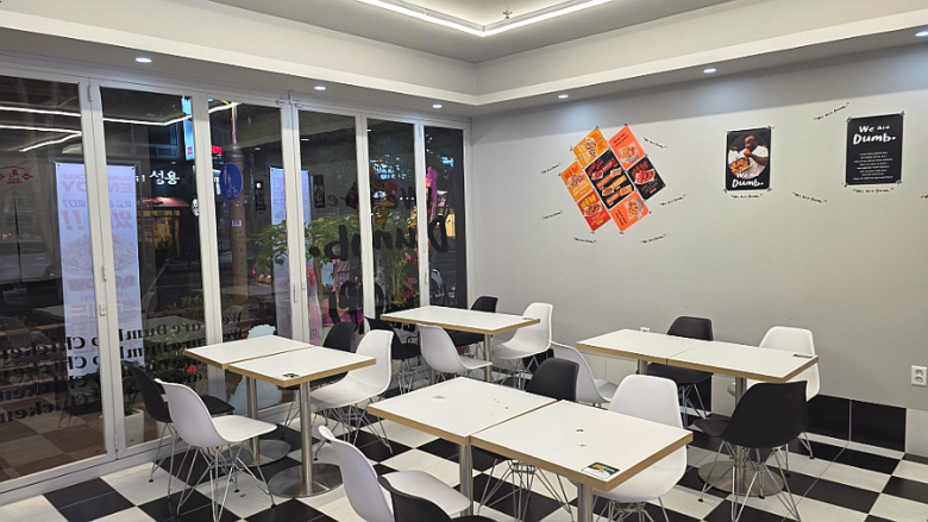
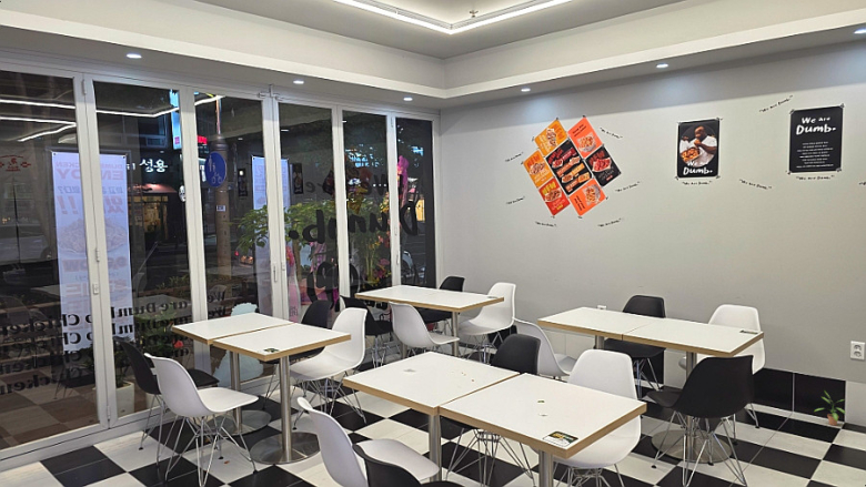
+ potted plant (832, 406)
